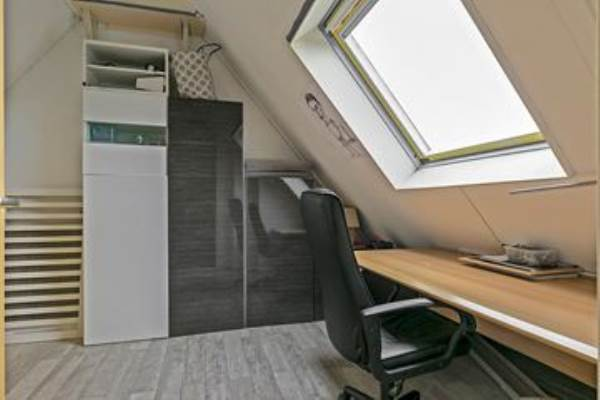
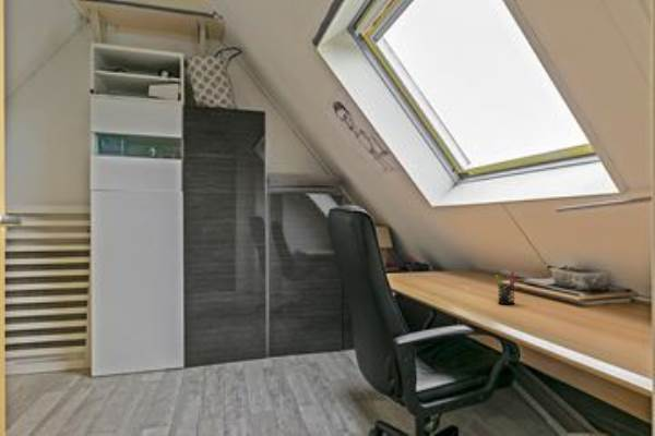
+ pen holder (505, 286)
